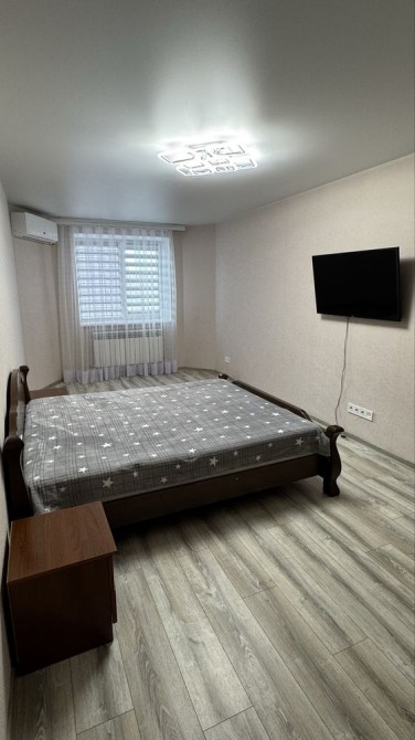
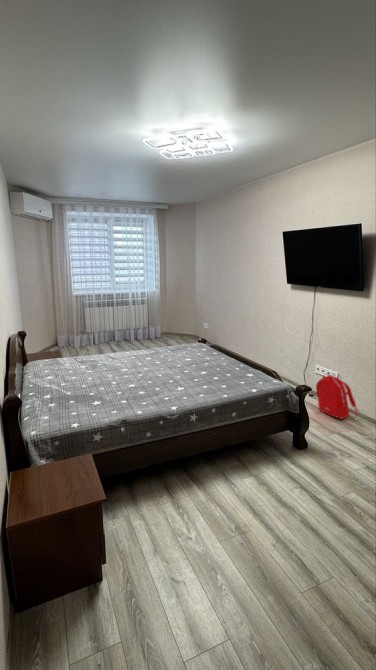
+ backpack (334, 393)
